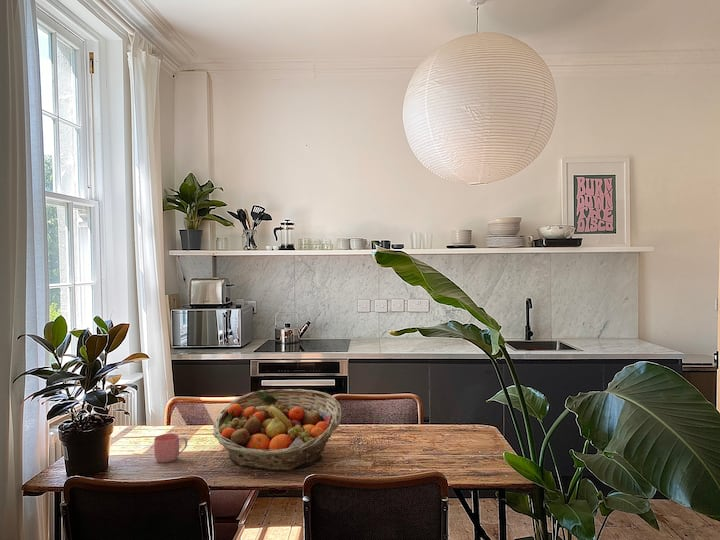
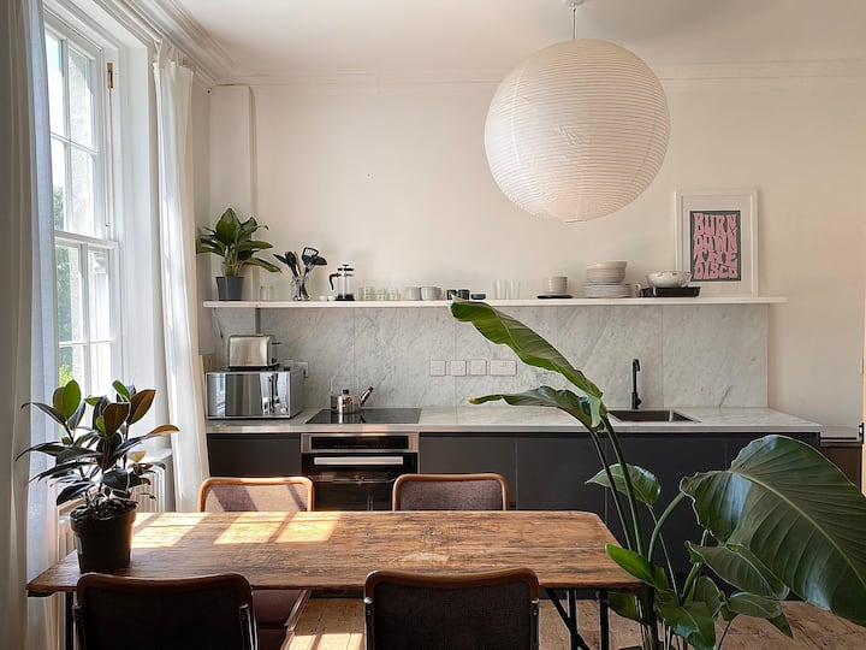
- mug (171, 448)
- fruit basket (277, 427)
